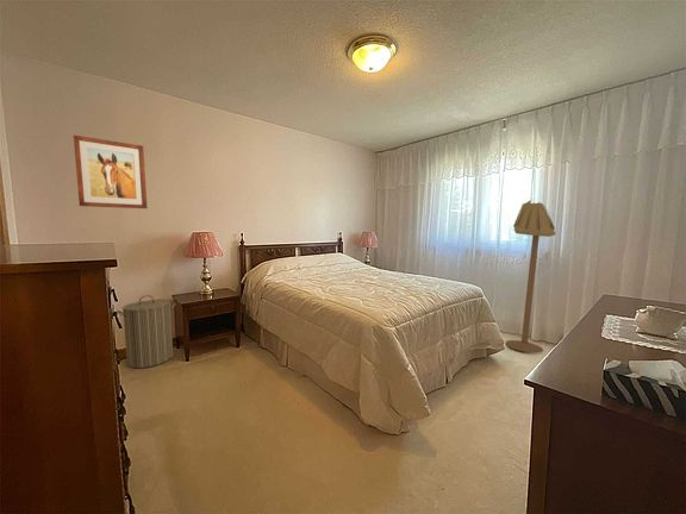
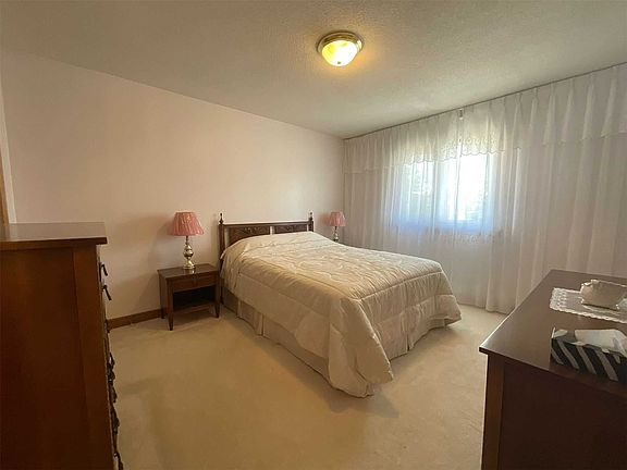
- wall art (112, 174)
- floor lamp (530, 274)
- laundry hamper (149, 327)
